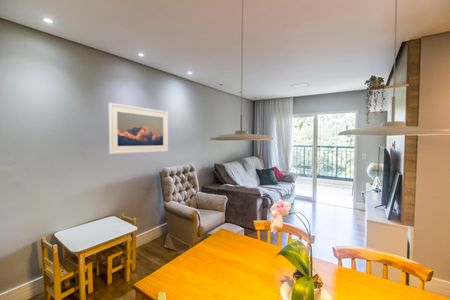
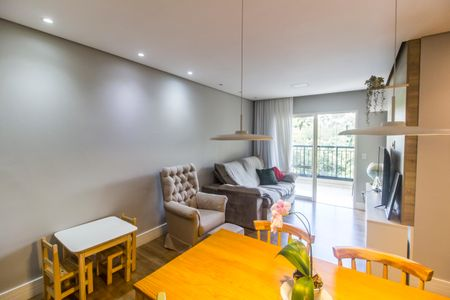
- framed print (142, 130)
